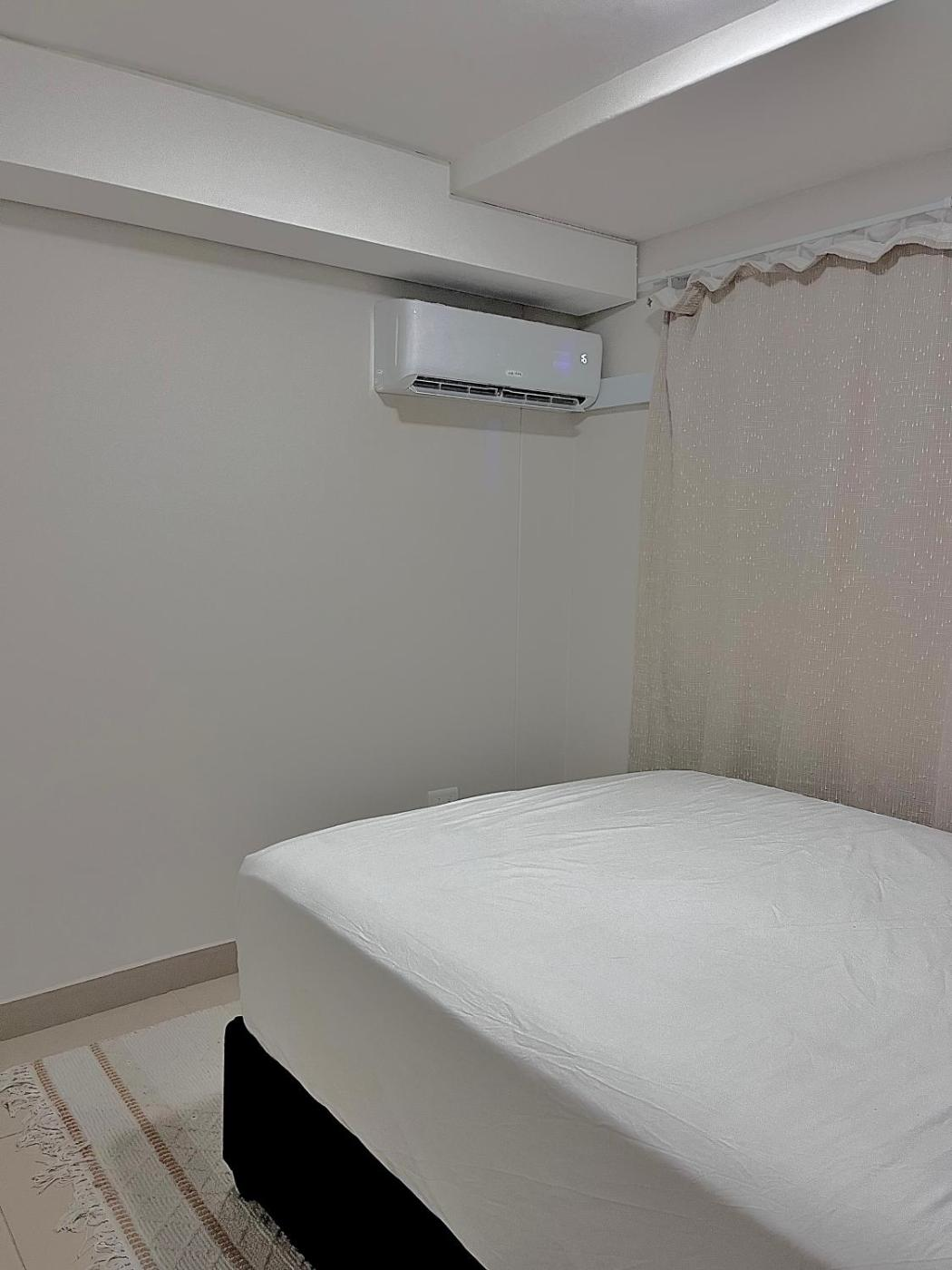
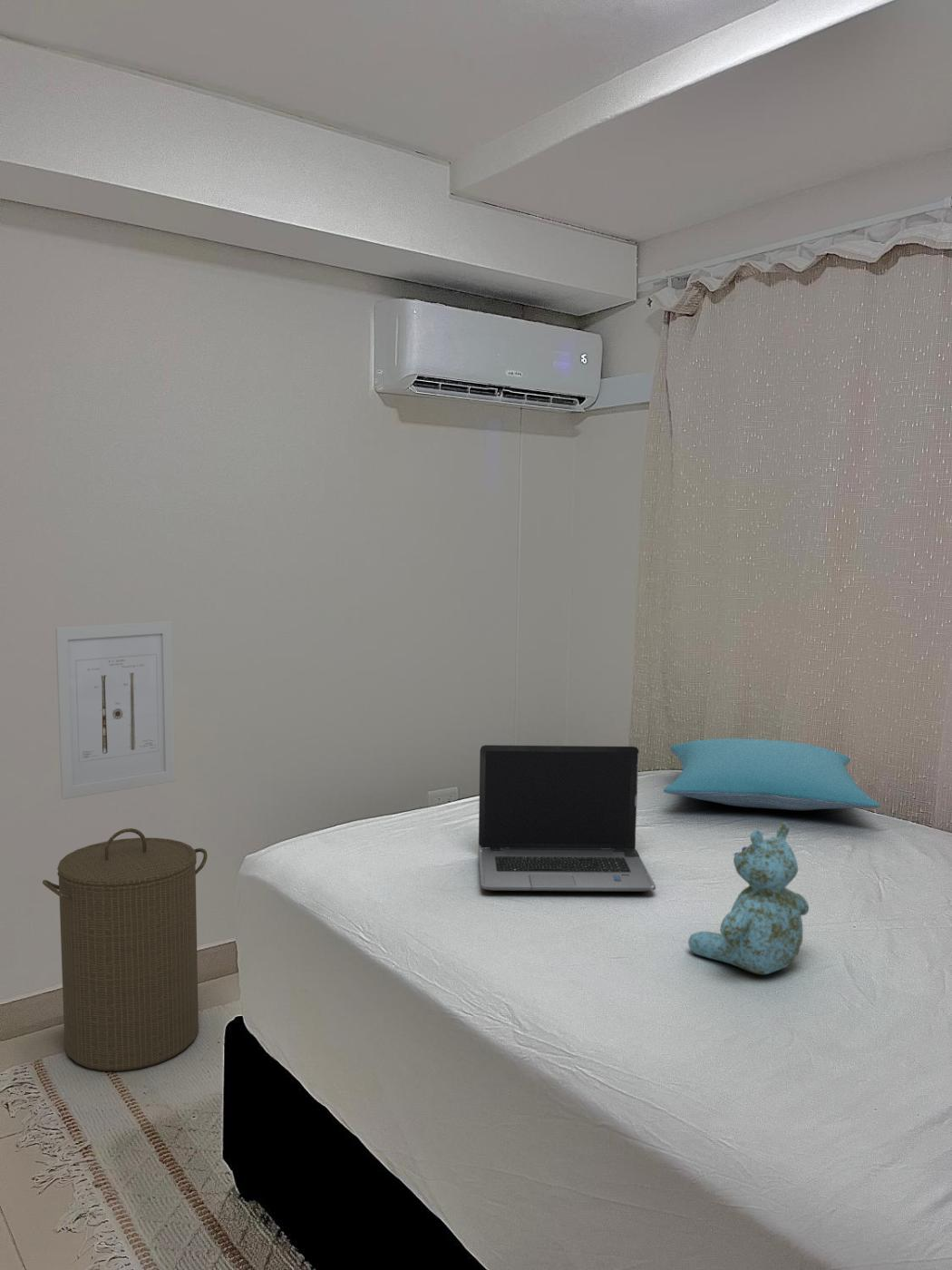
+ laptop computer (564, 817)
+ wall art (118, 708)
+ pillow (763, 774)
+ stuffed bear (749, 891)
+ laundry hamper (131, 934)
